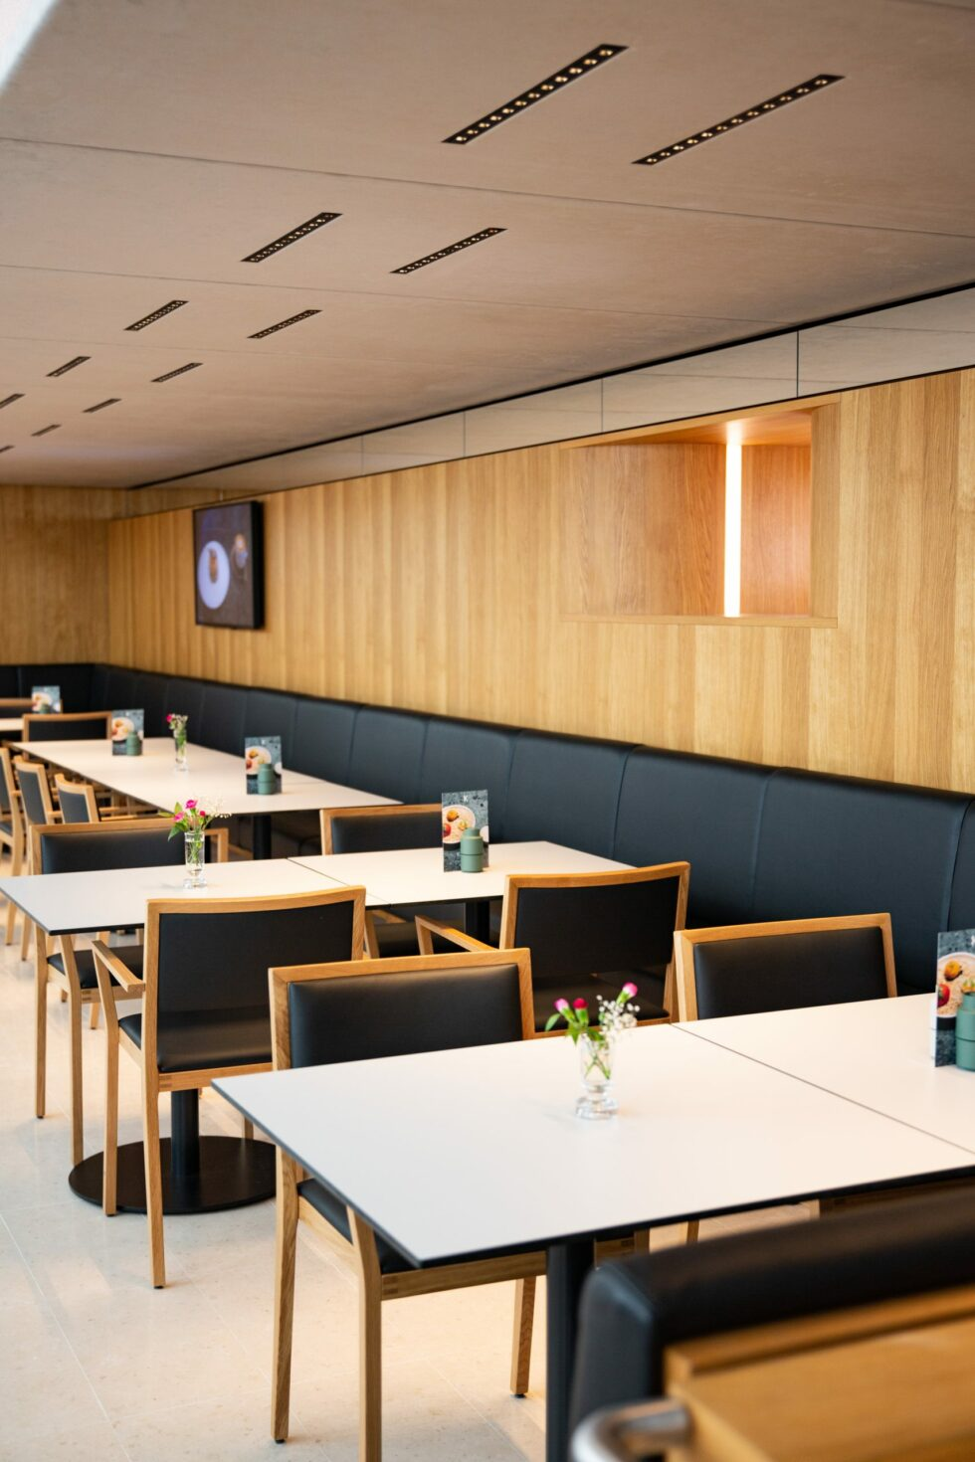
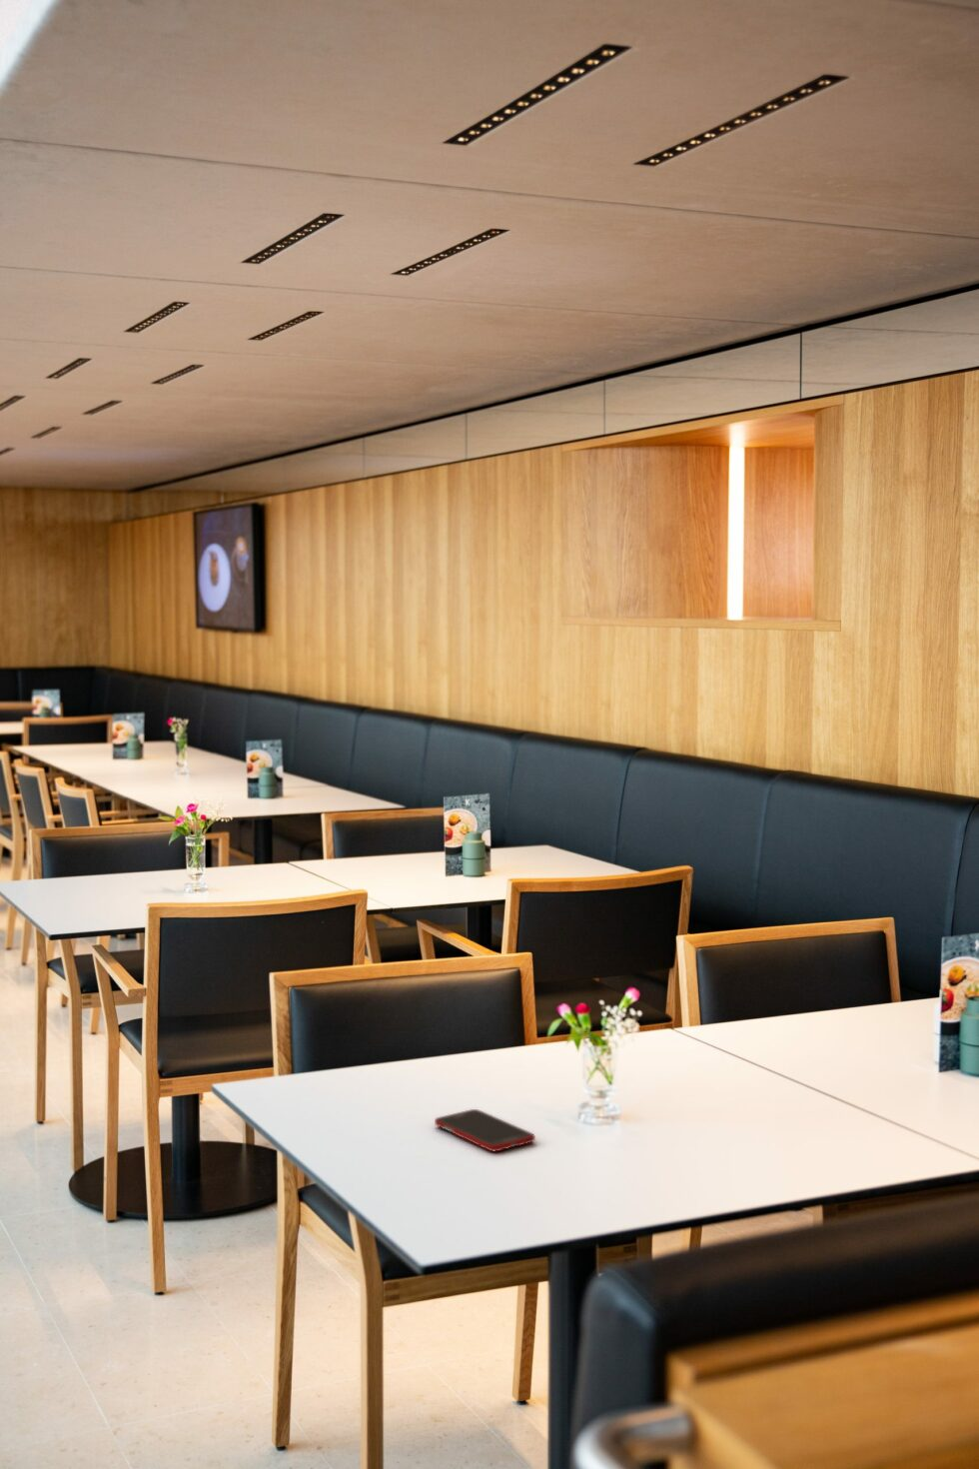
+ cell phone (484, 1129)
